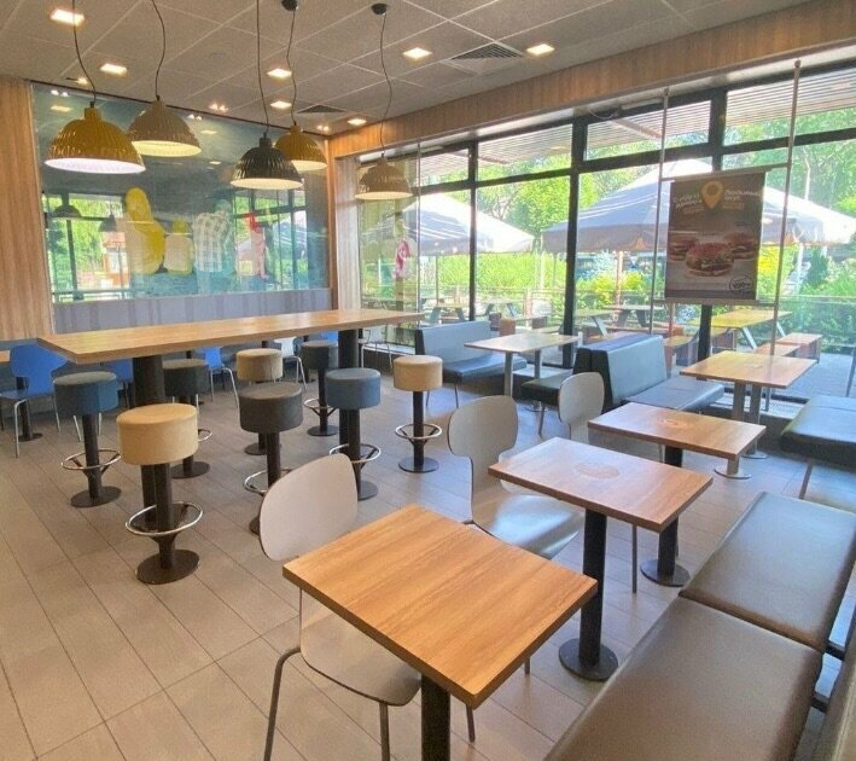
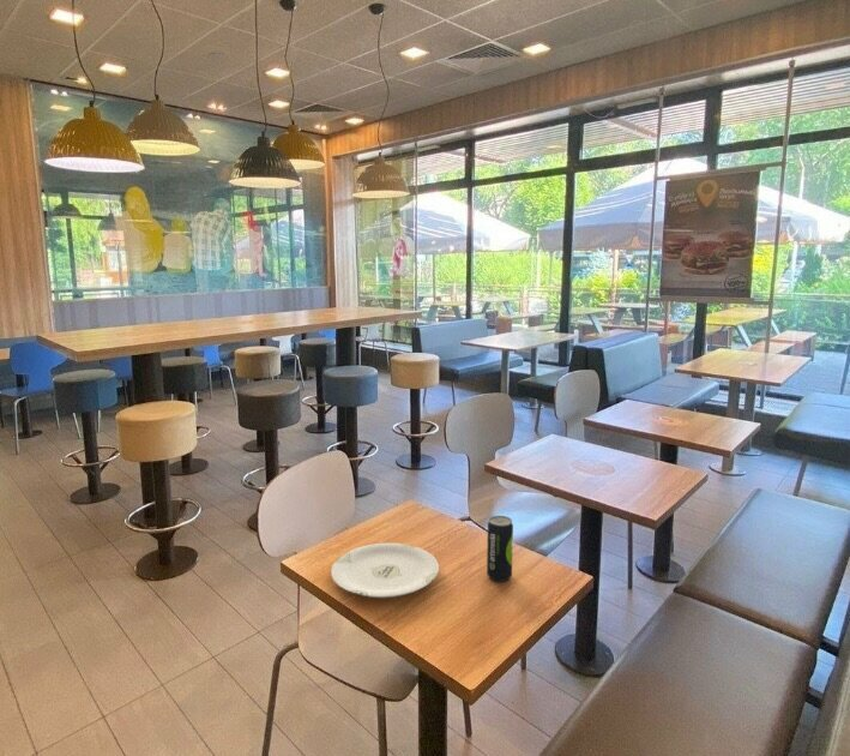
+ plate (385, 571)
+ beverage can (499, 548)
